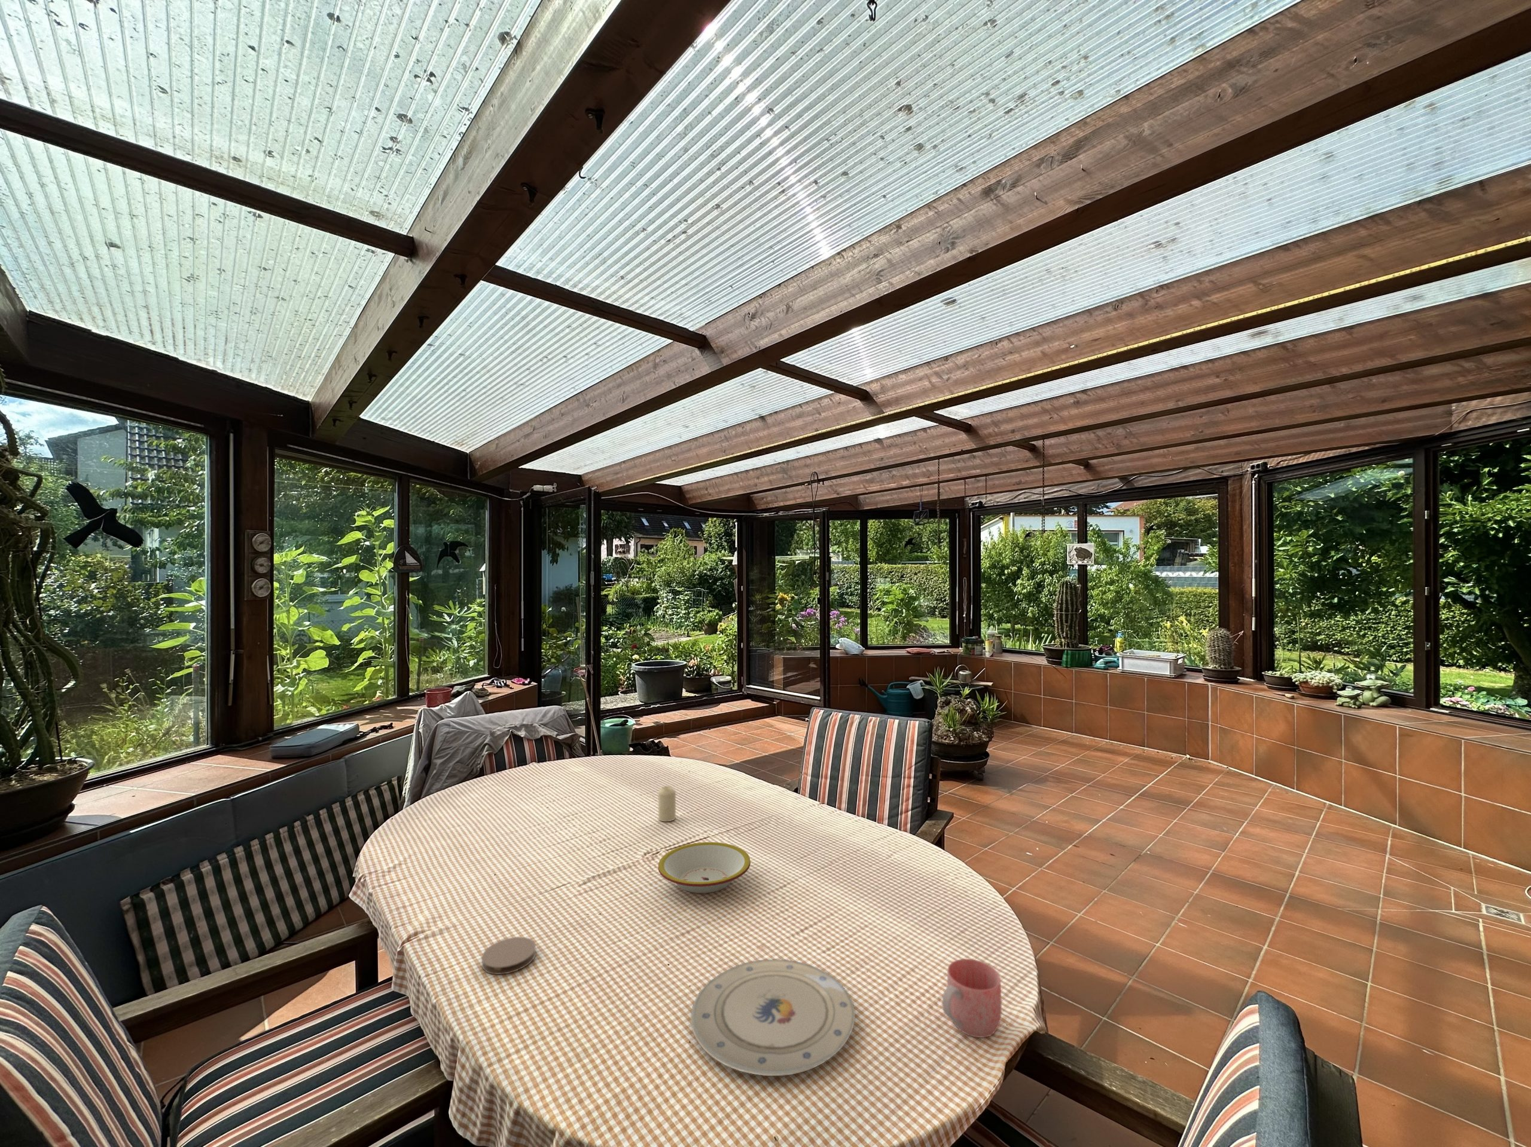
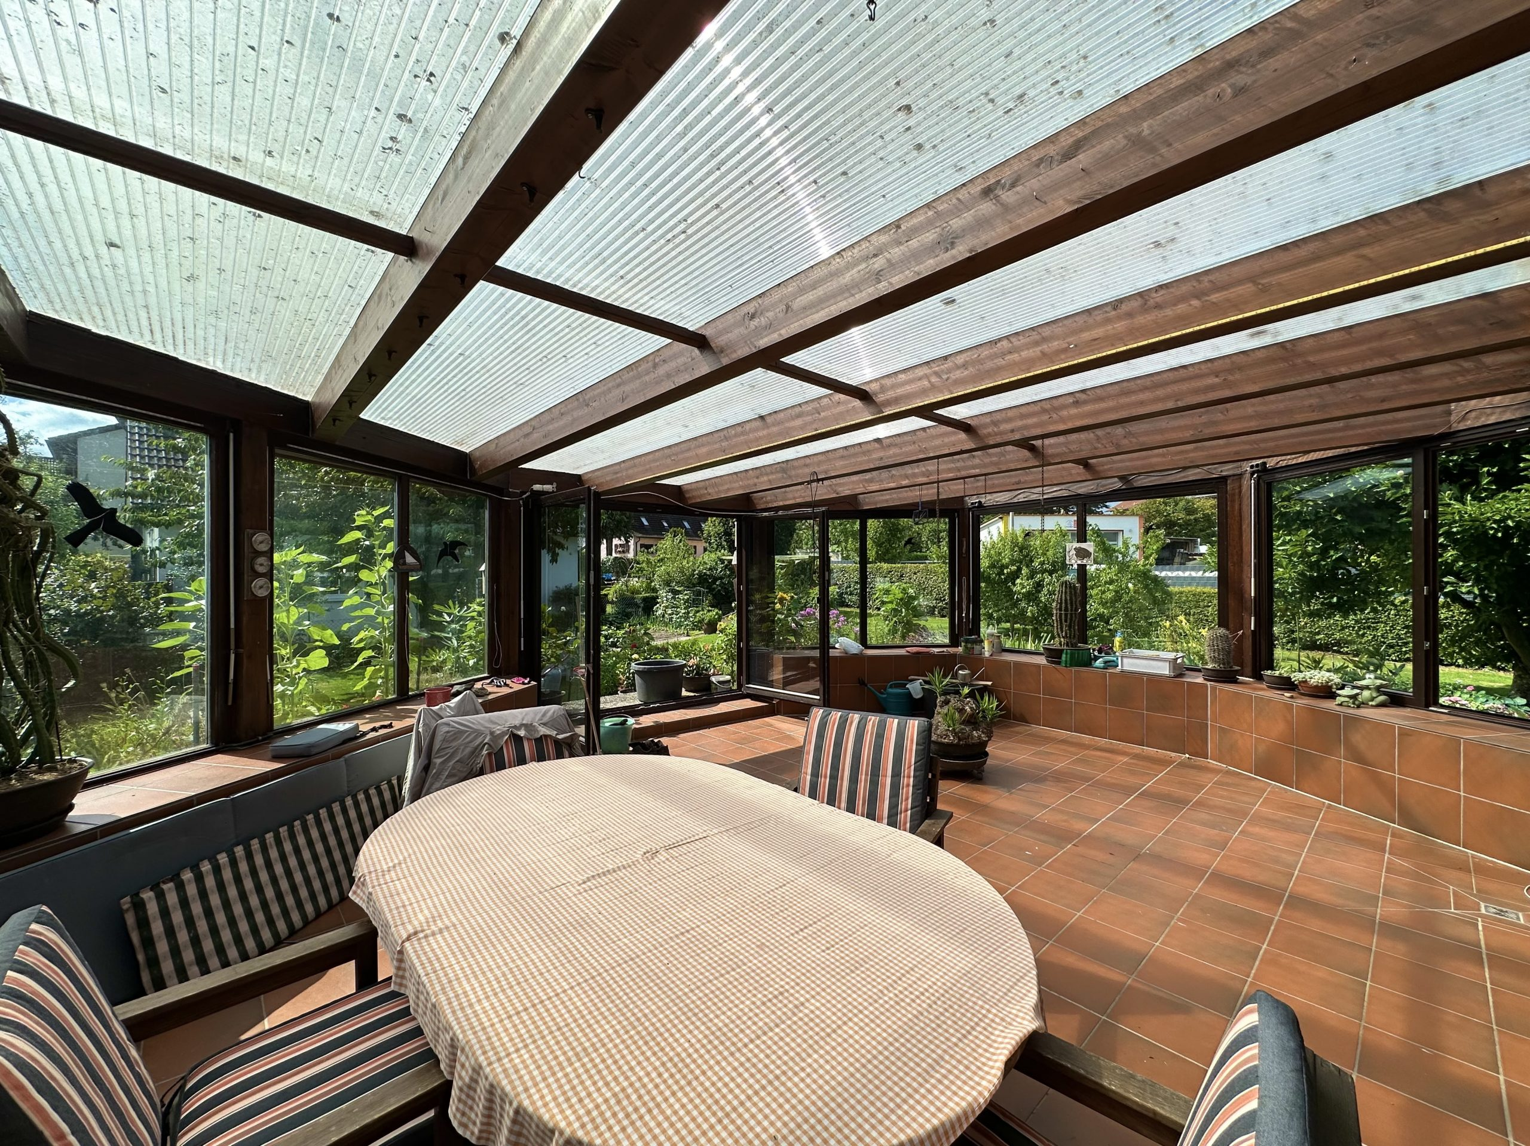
- mug (968, 1002)
- bowl (704, 871)
- candle (667, 802)
- plate (773, 1013)
- coaster (509, 954)
